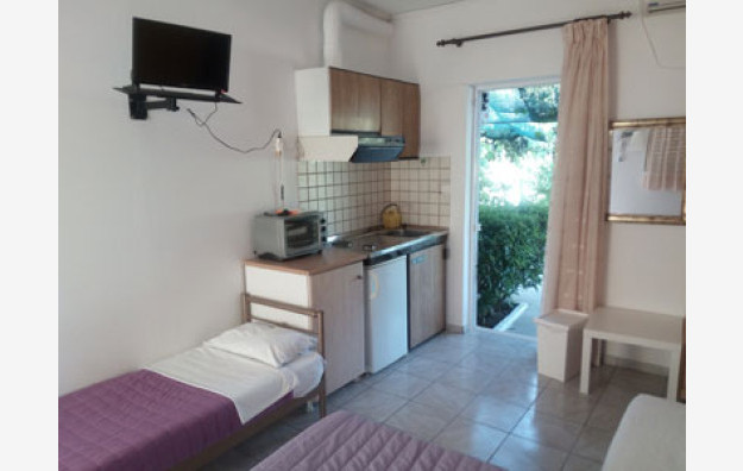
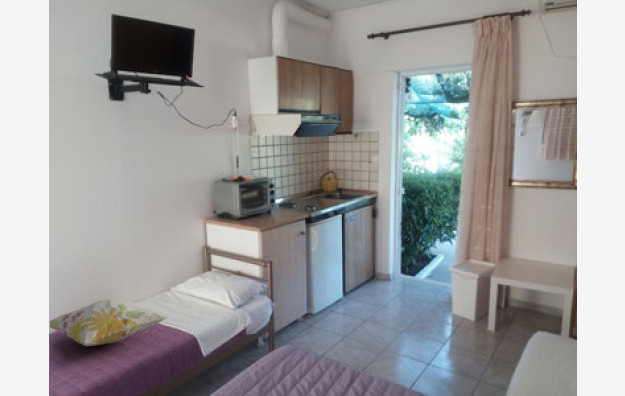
+ decorative pillow (107, 320)
